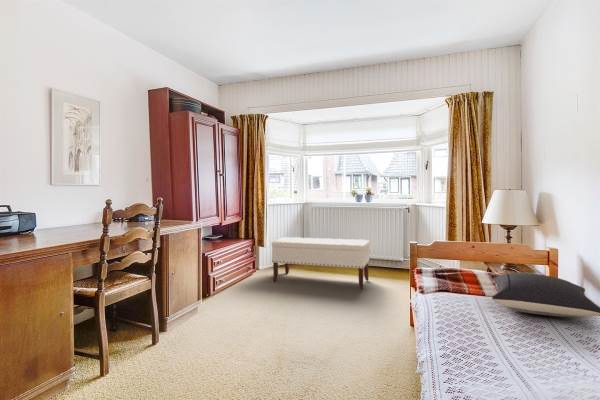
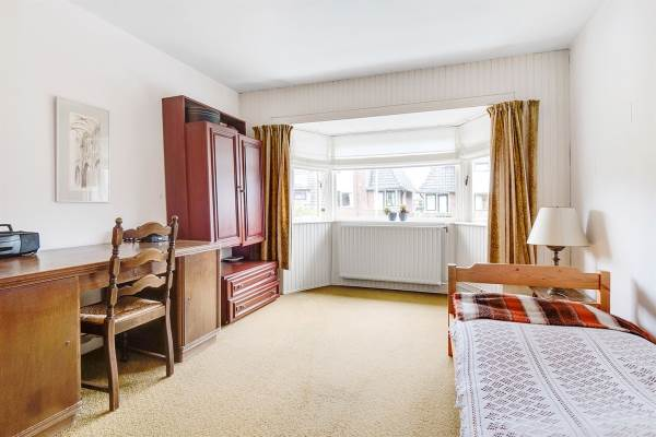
- bench (320, 260)
- pillow (540, 293)
